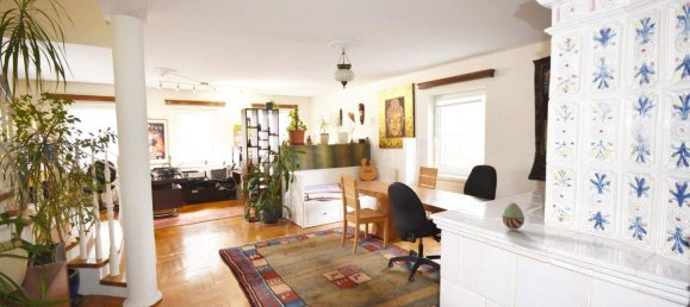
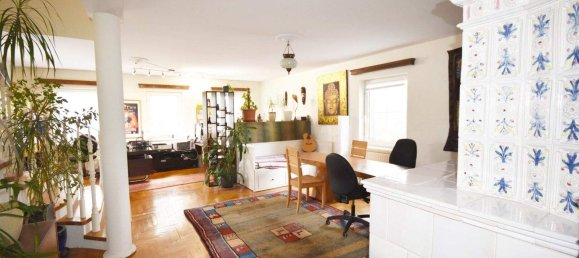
- decorative egg (512, 215)
